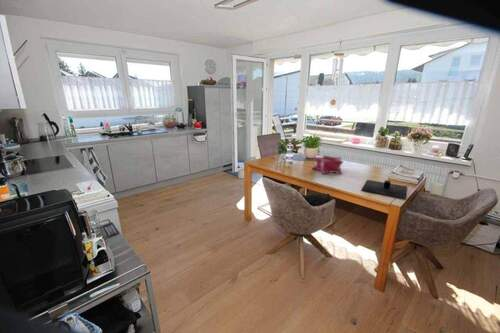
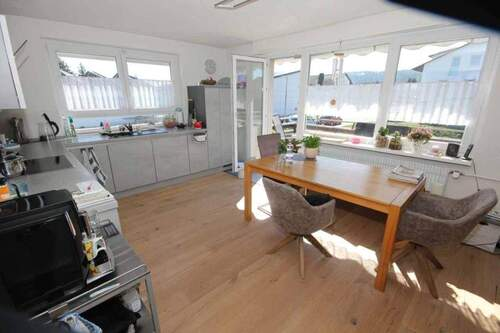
- placemat (385, 184)
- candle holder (328, 163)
